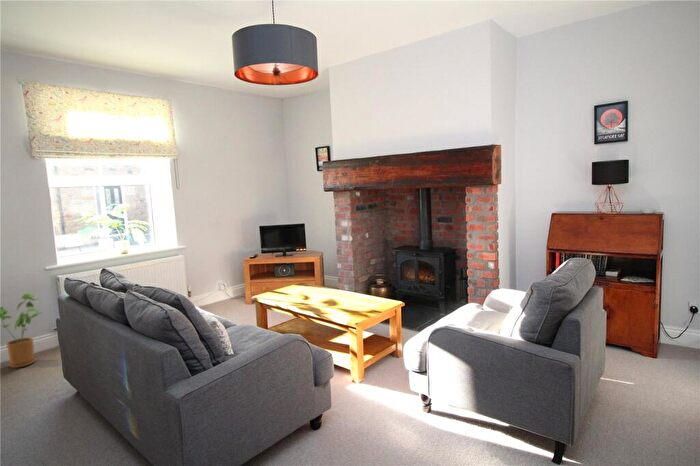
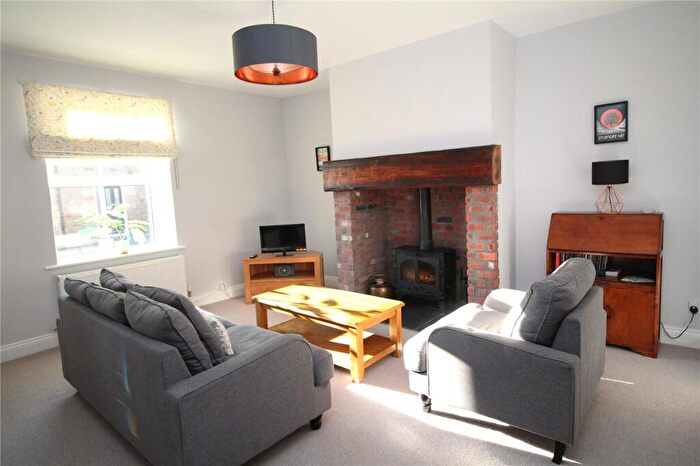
- house plant (22, 330)
